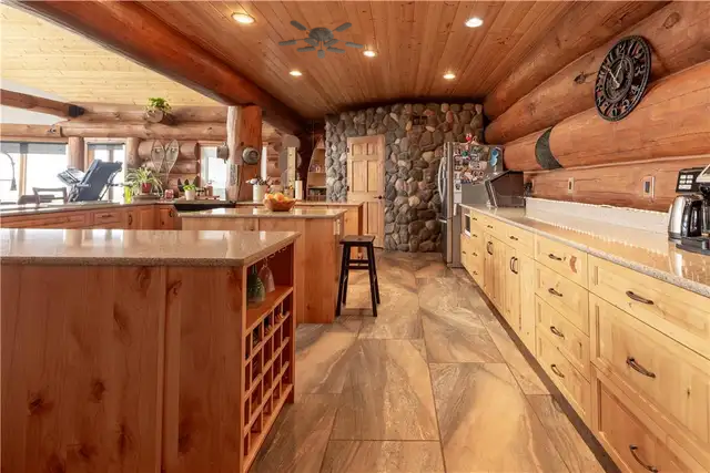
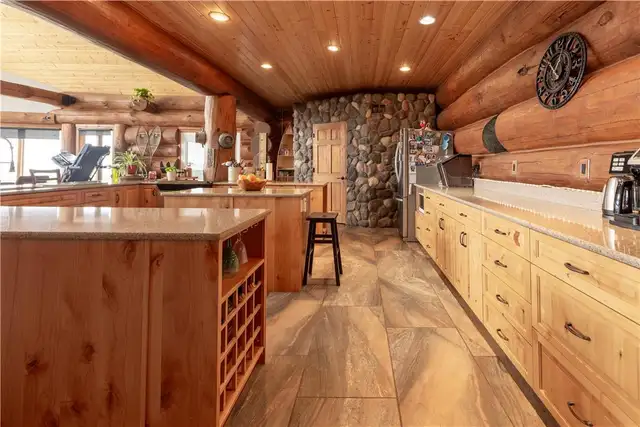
- ceiling fan (321, 41)
